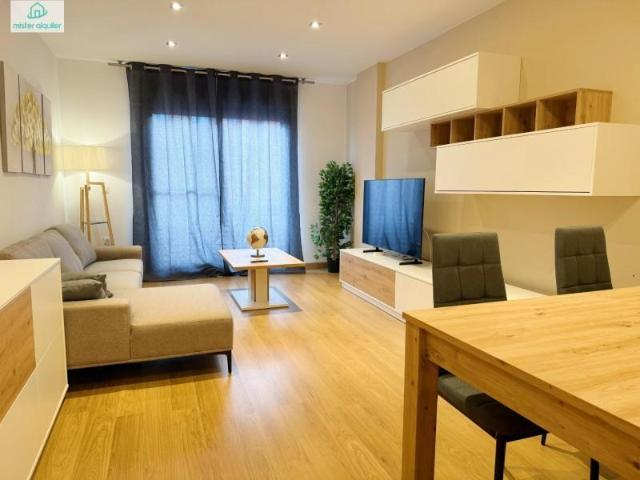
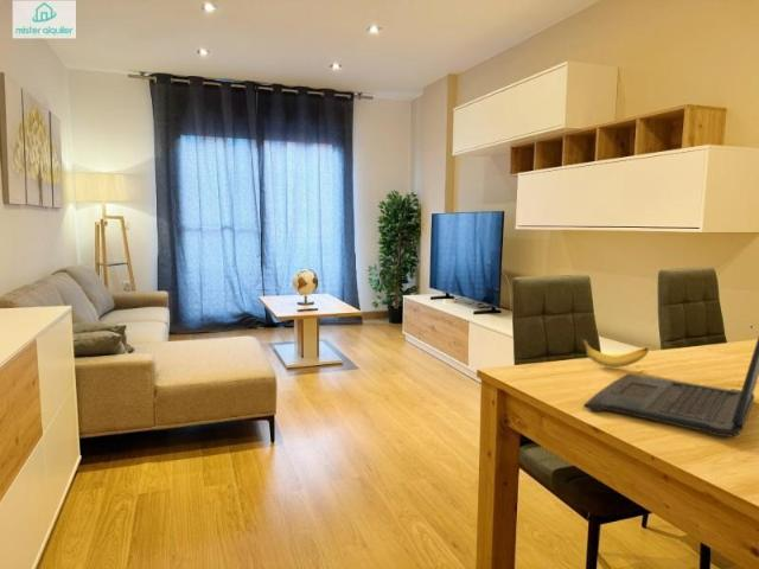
+ banana (614, 354)
+ laptop (675, 381)
